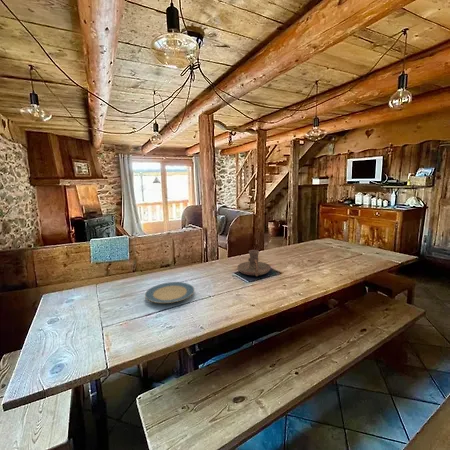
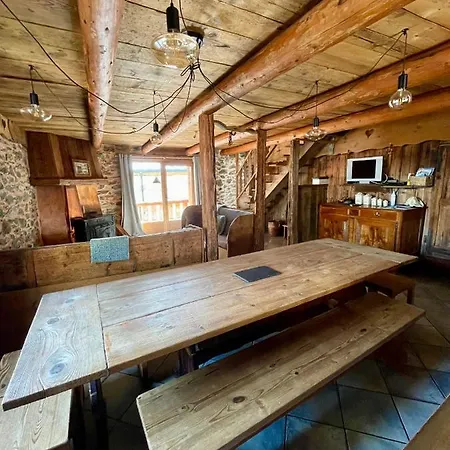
- plate (170, 294)
- candle holder (254, 263)
